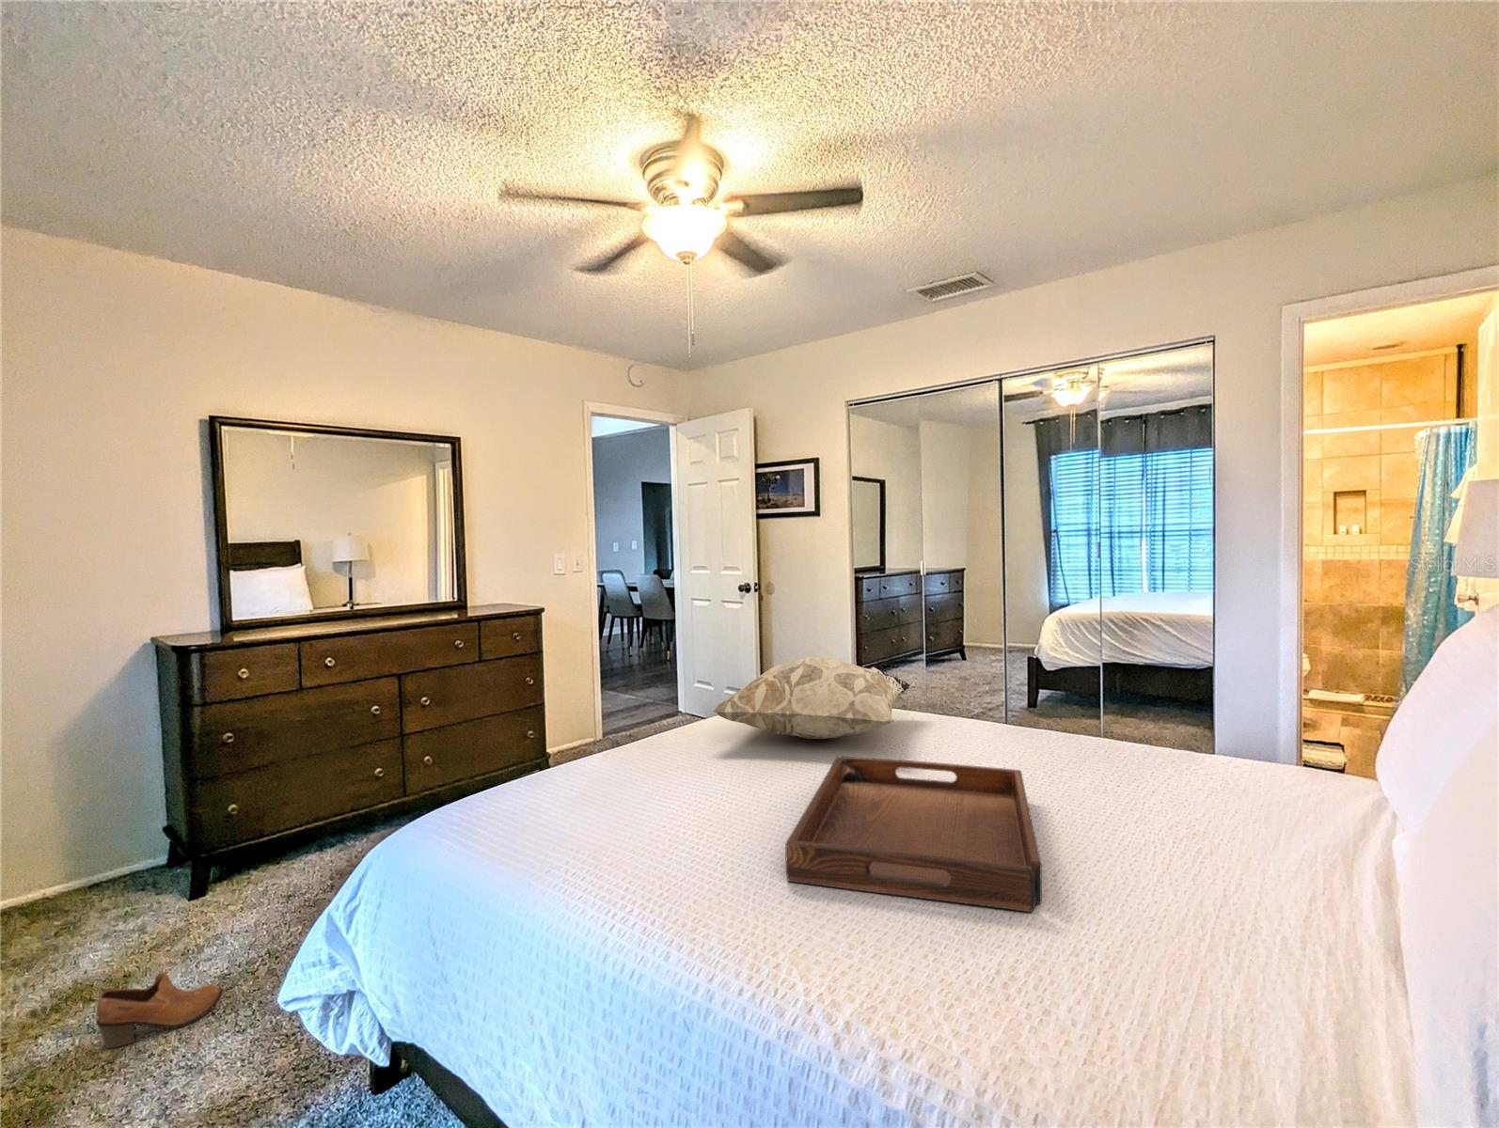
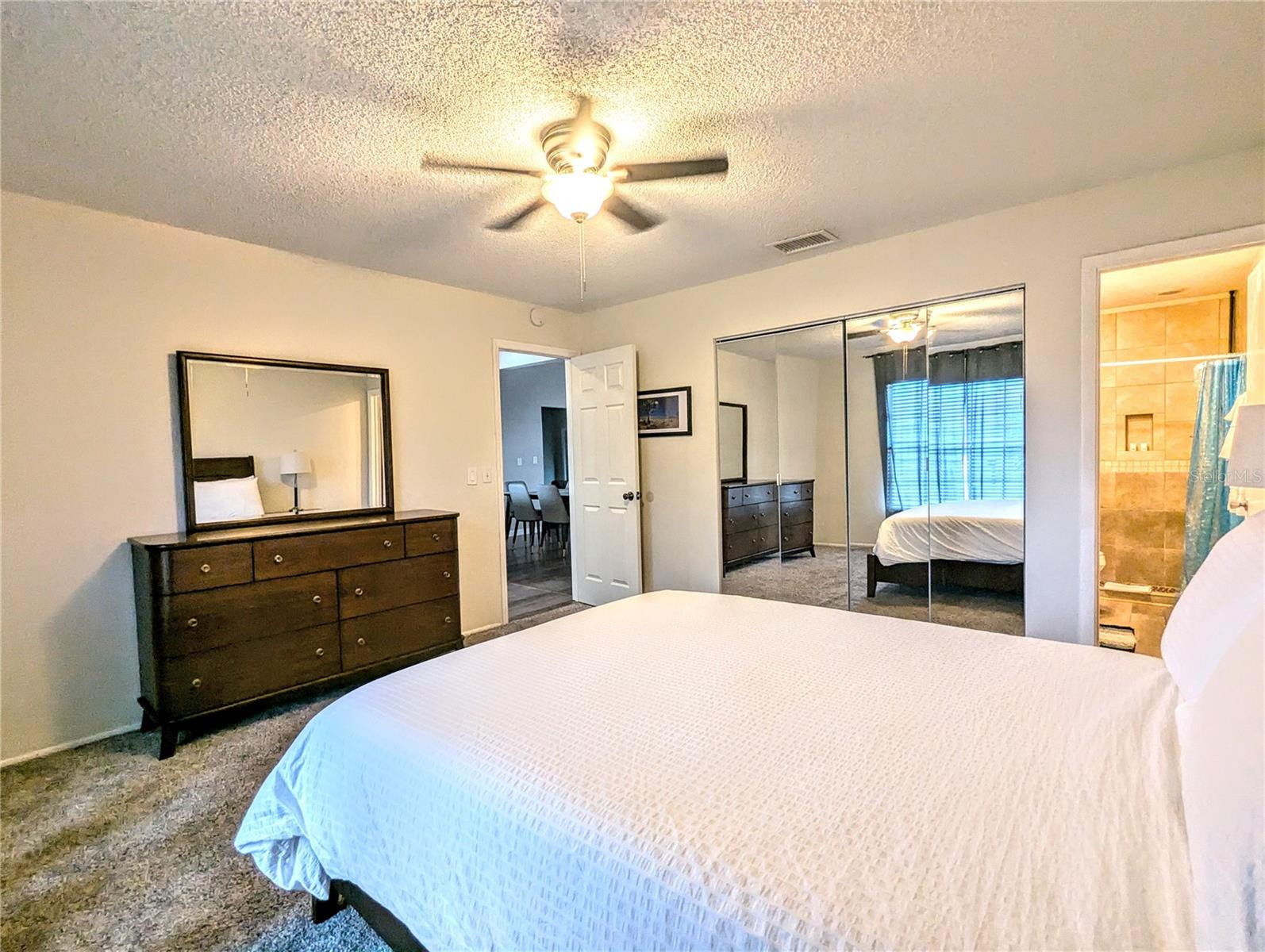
- decorative pillow (818, 697)
- shoe (161, 999)
- serving tray (918, 818)
